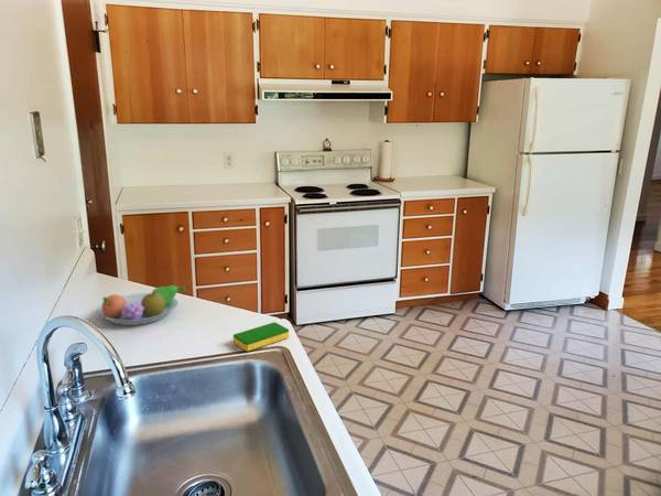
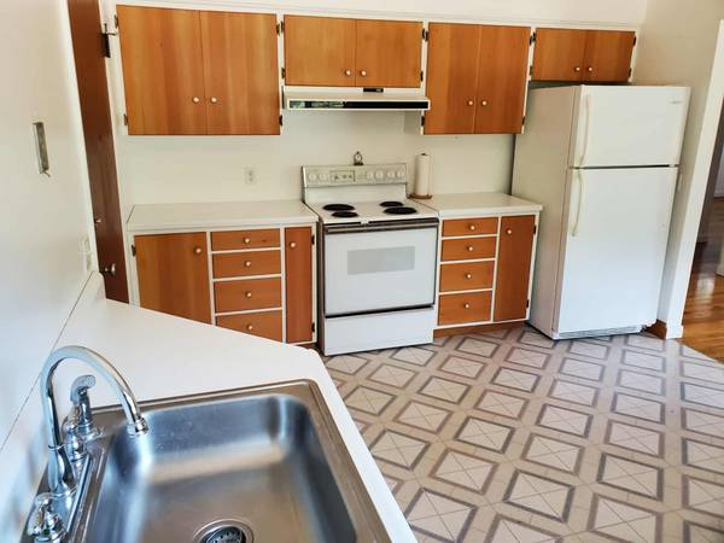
- dish sponge (261, 335)
- fruit bowl (141, 299)
